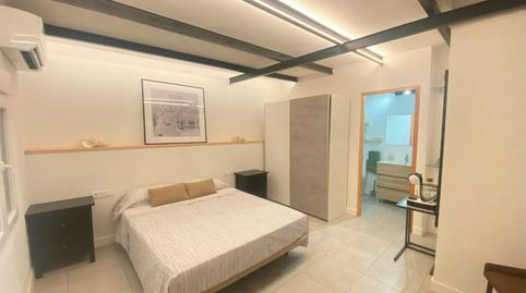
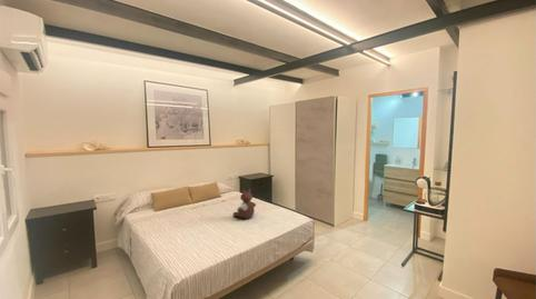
+ stuffed bear (244, 202)
